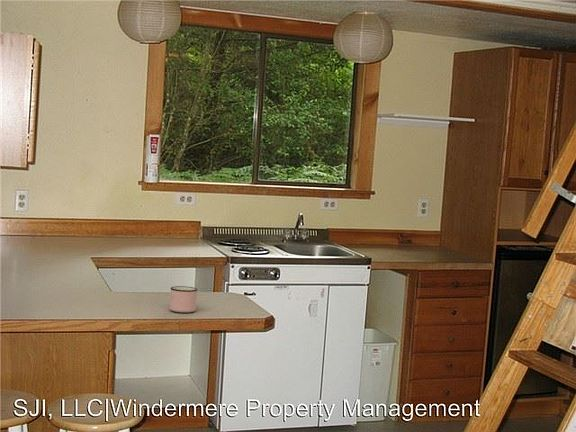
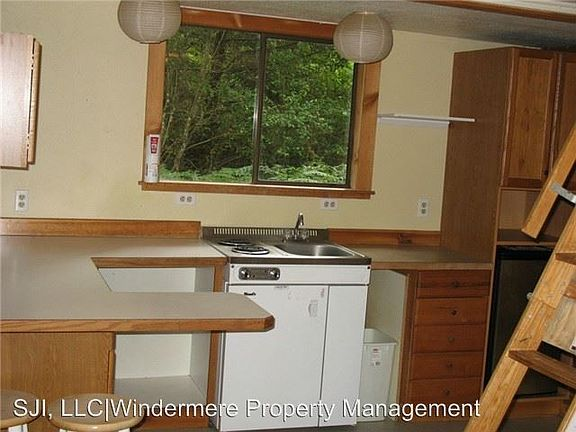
- mug (183, 298)
